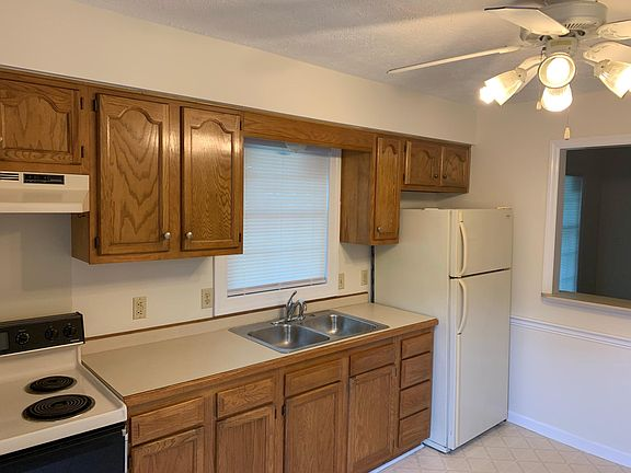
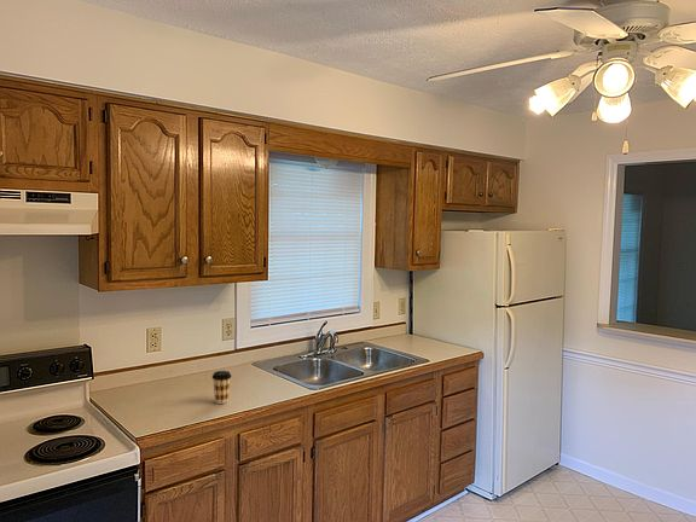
+ coffee cup (221, 387)
